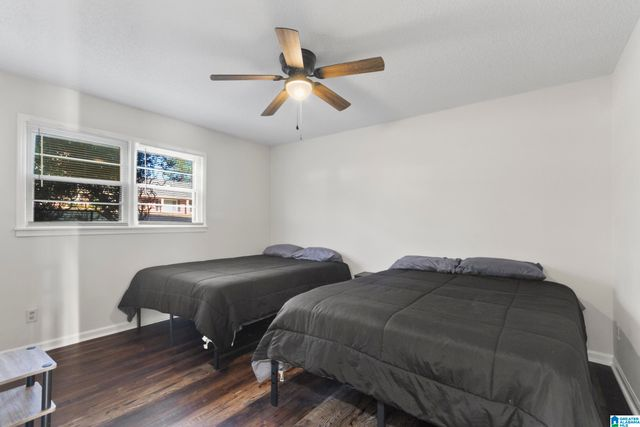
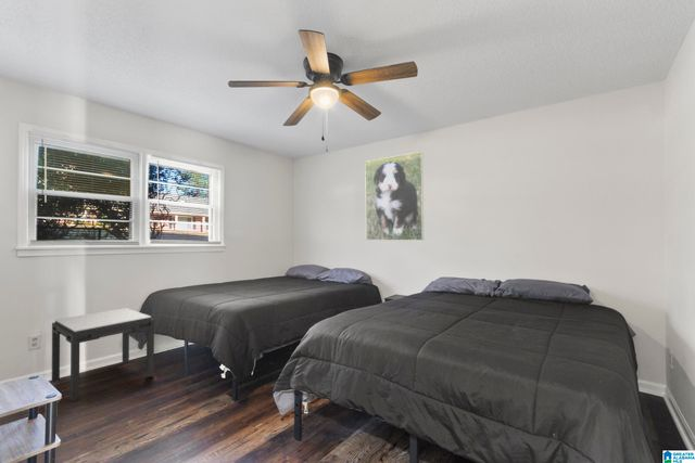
+ side table (98, 338)
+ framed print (392, 198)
